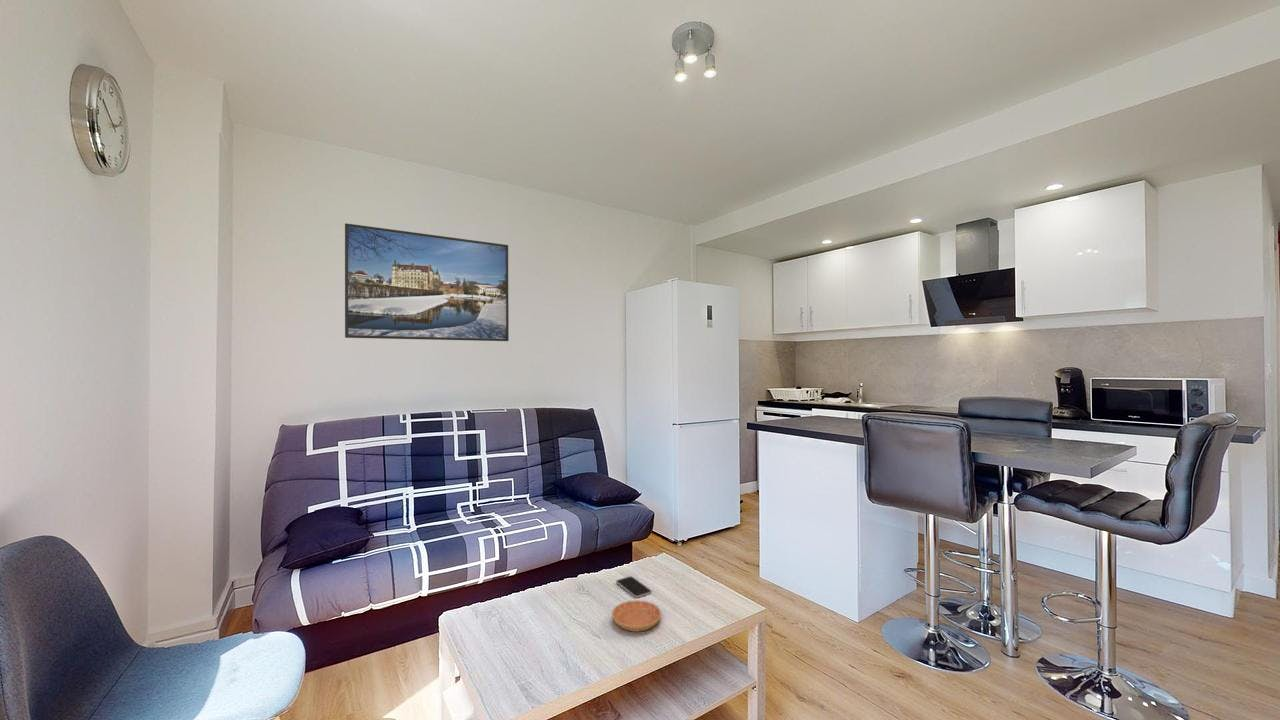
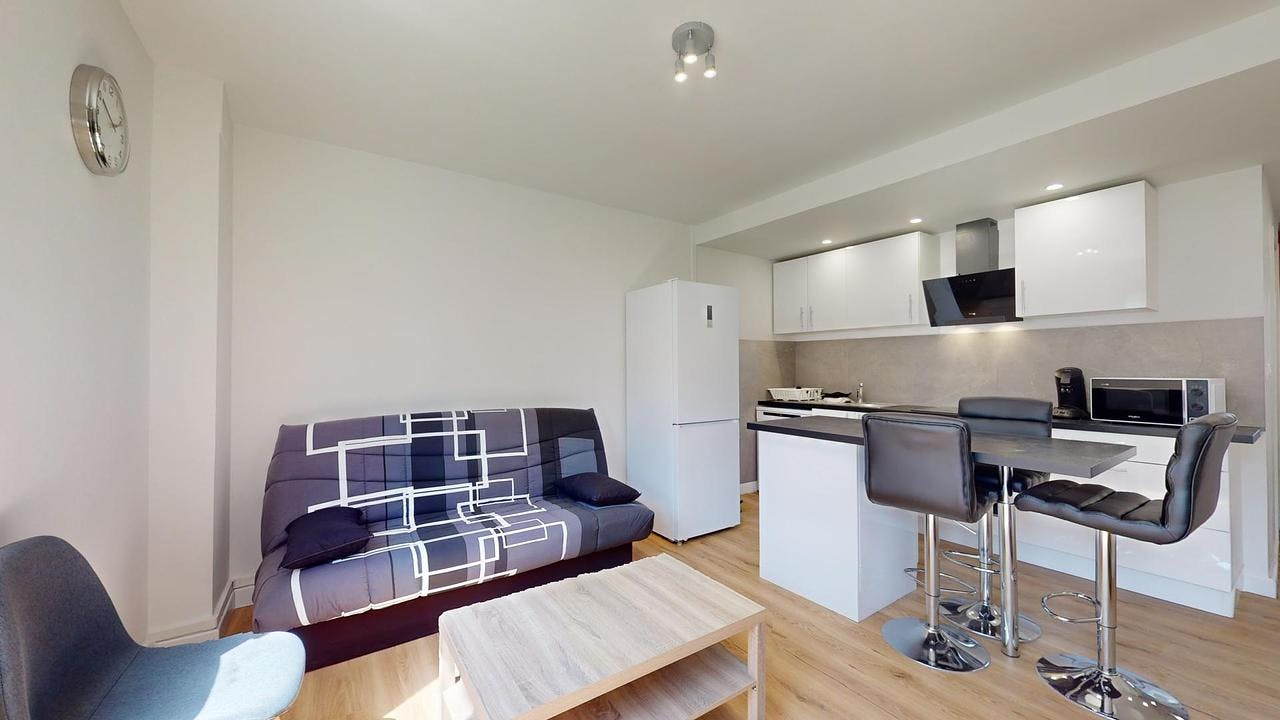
- saucer (636, 616)
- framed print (433, 287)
- smartphone (633, 586)
